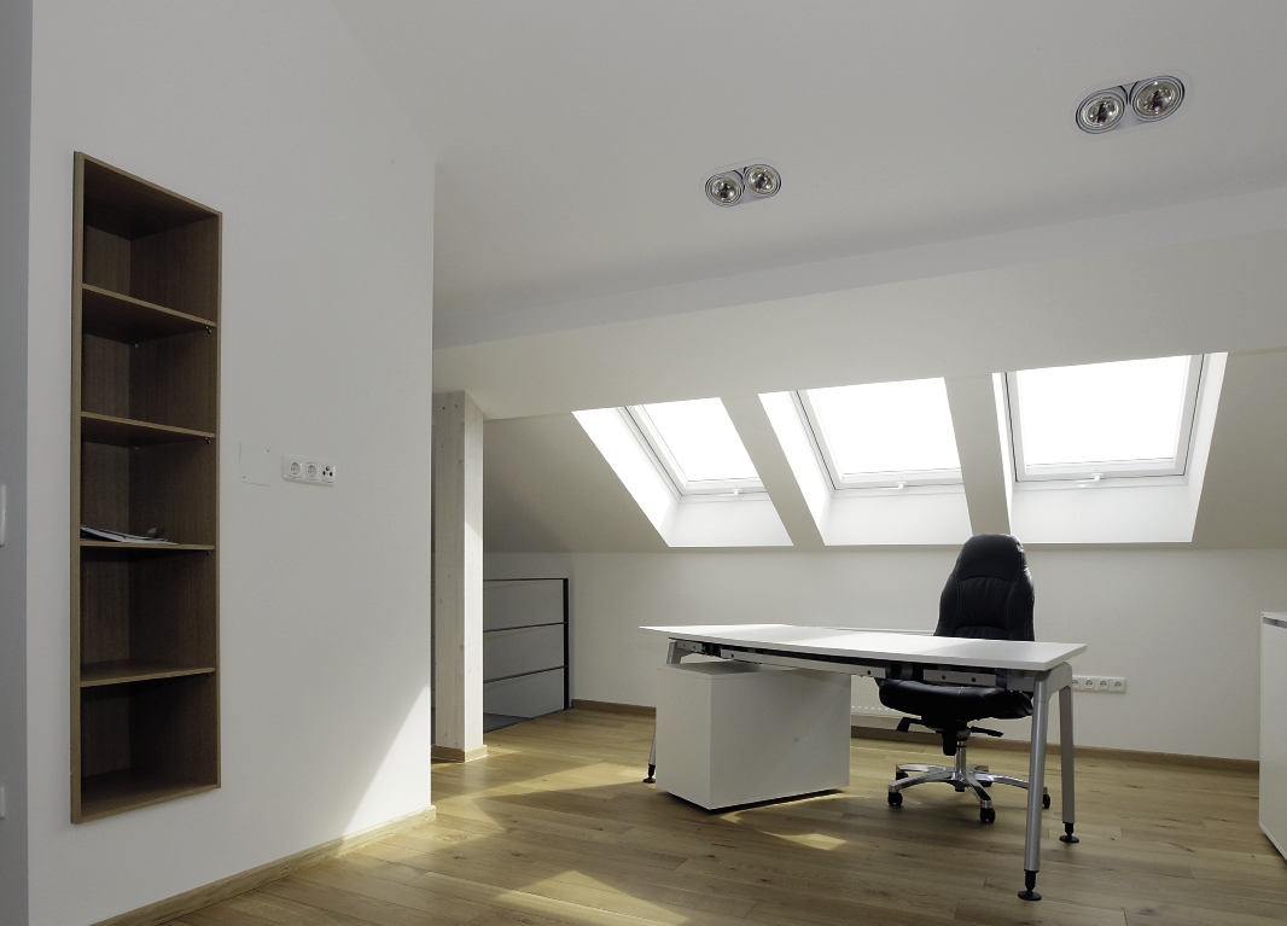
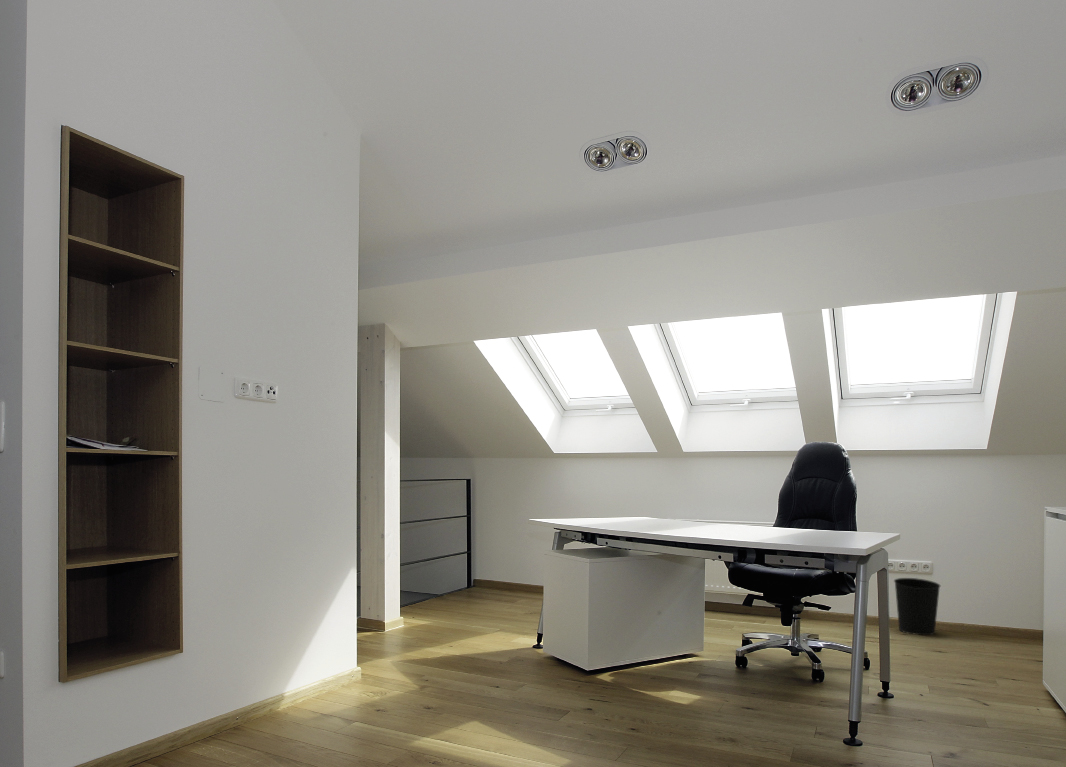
+ wastebasket (916, 607)
